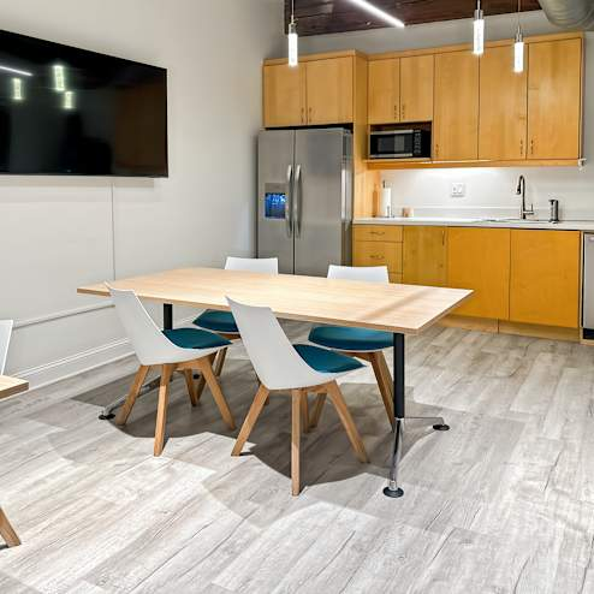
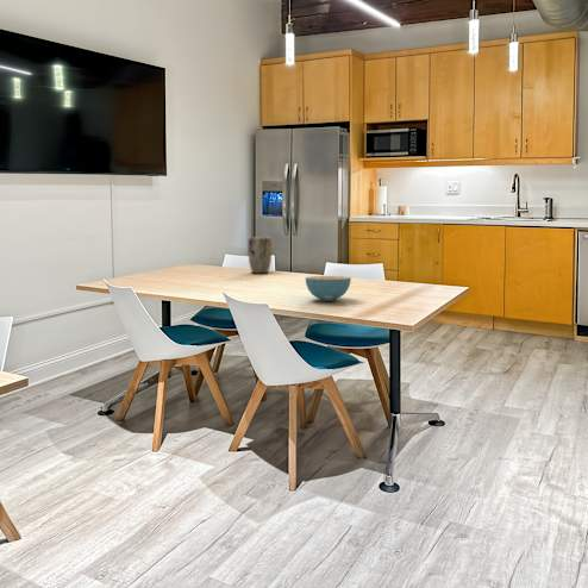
+ cereal bowl (327, 288)
+ plant pot (259, 255)
